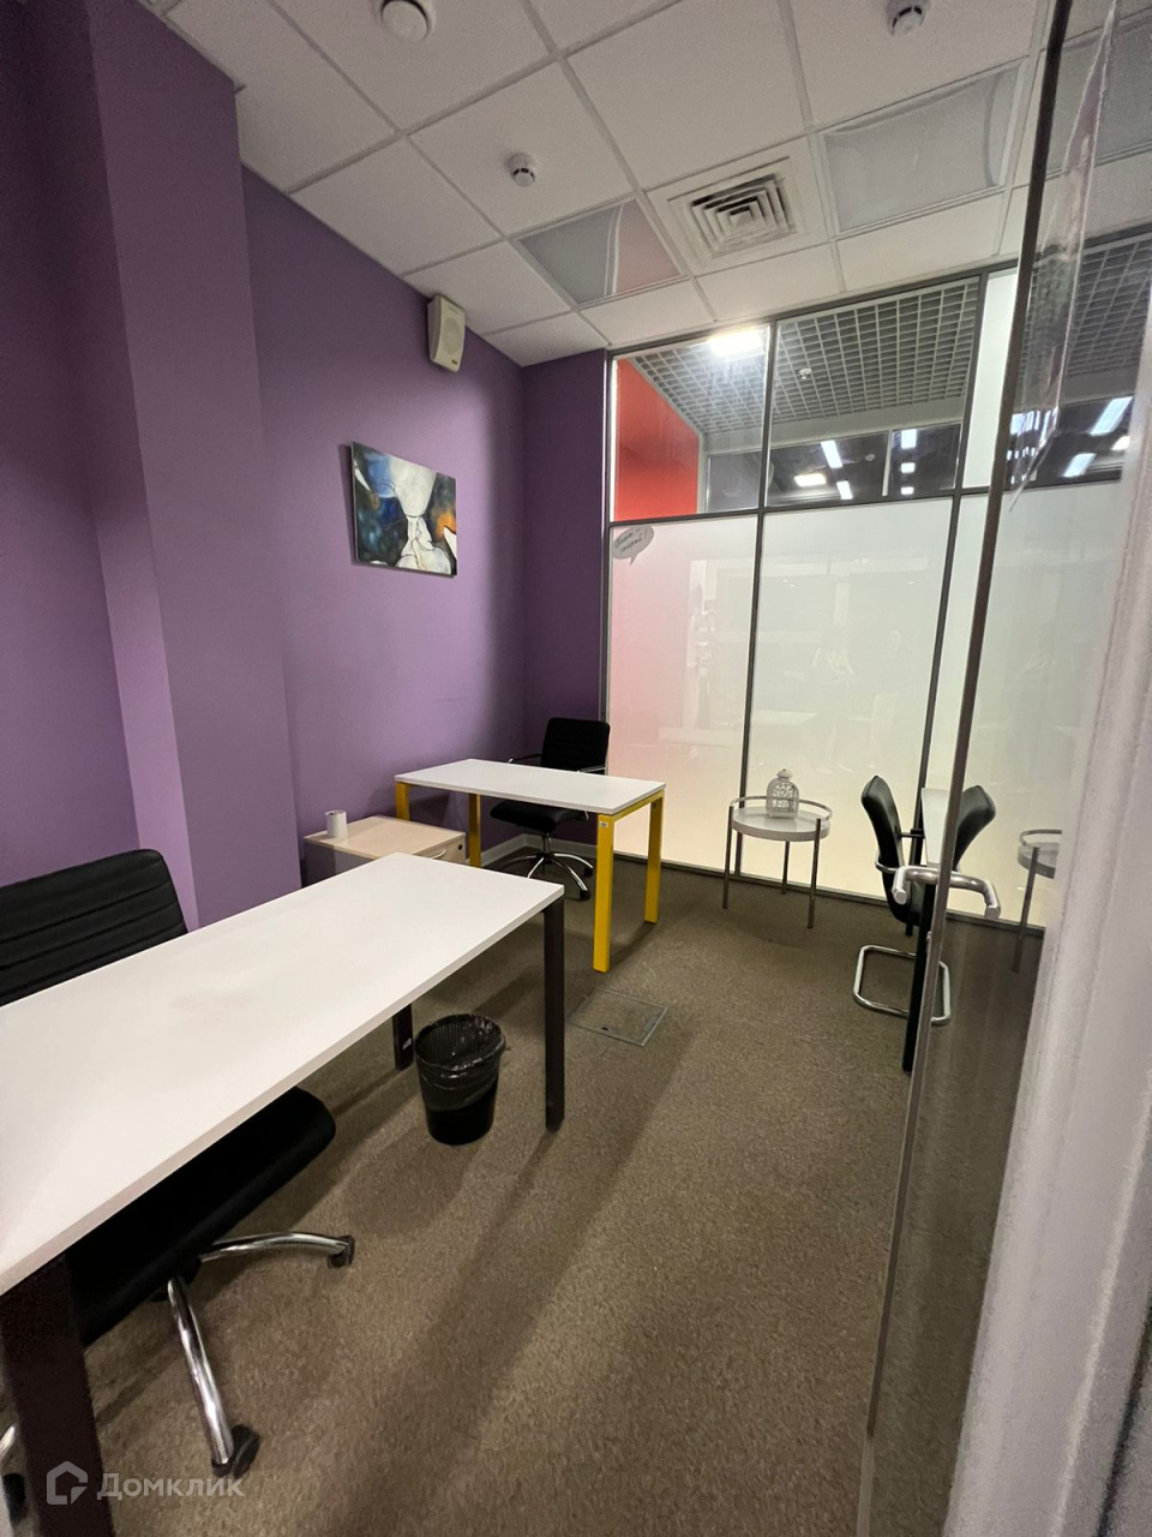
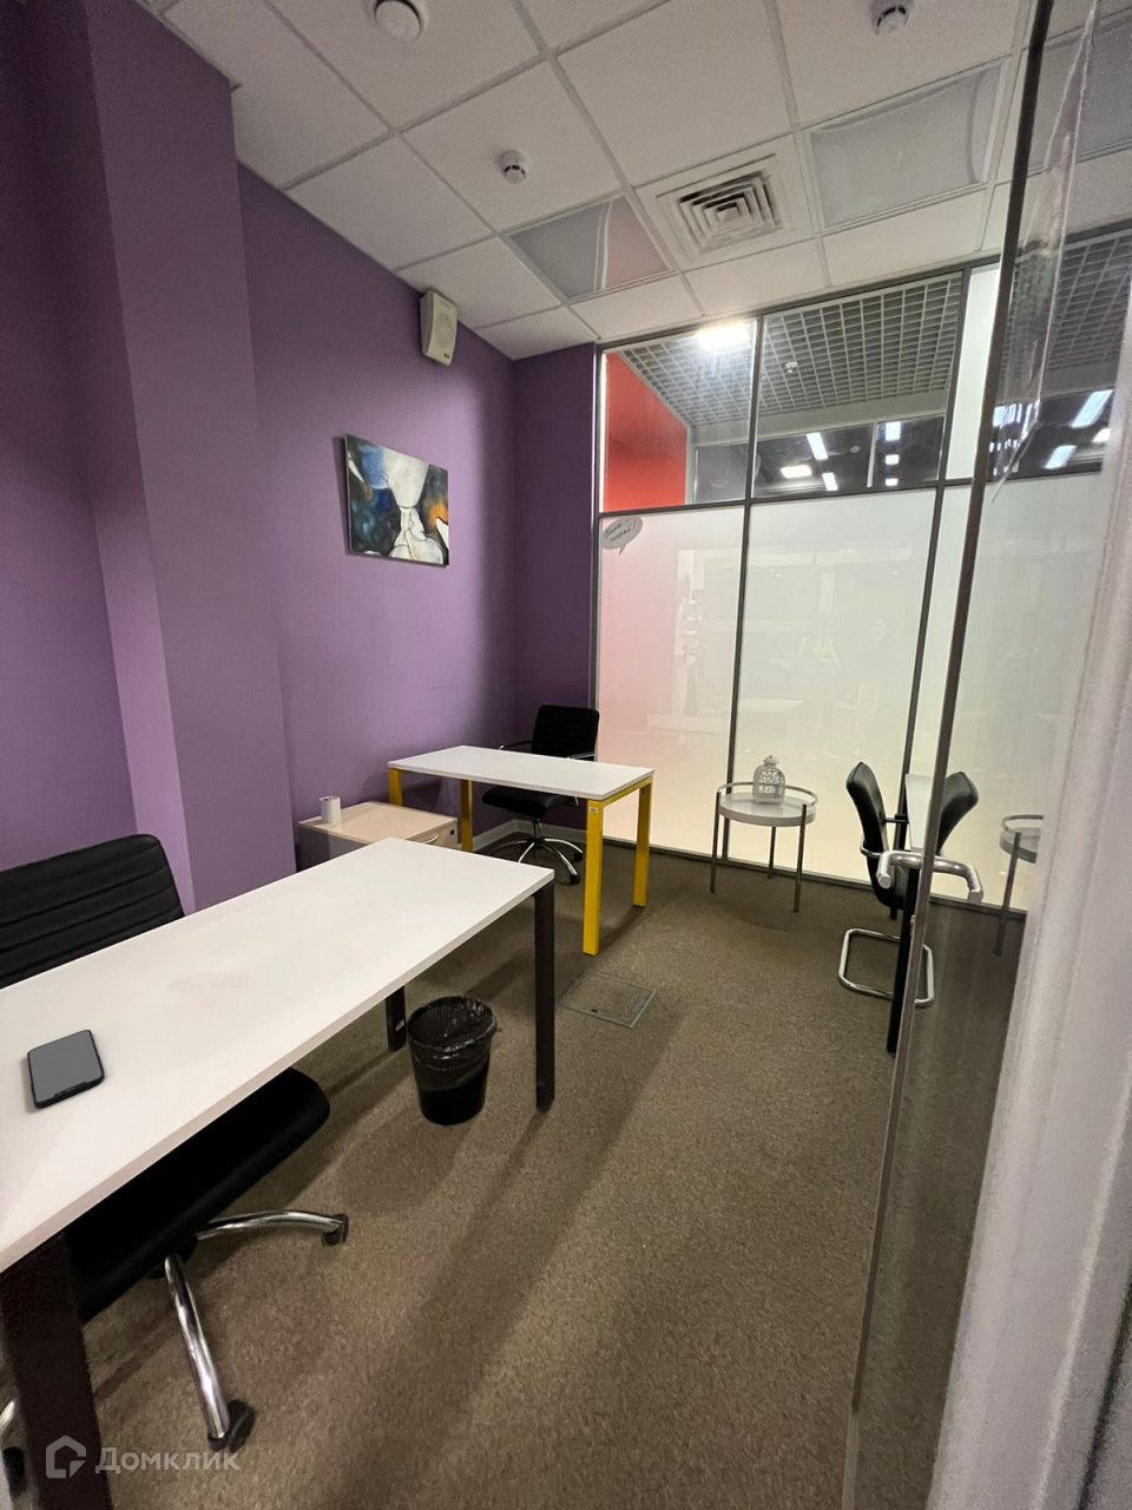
+ smartphone (65, 1064)
